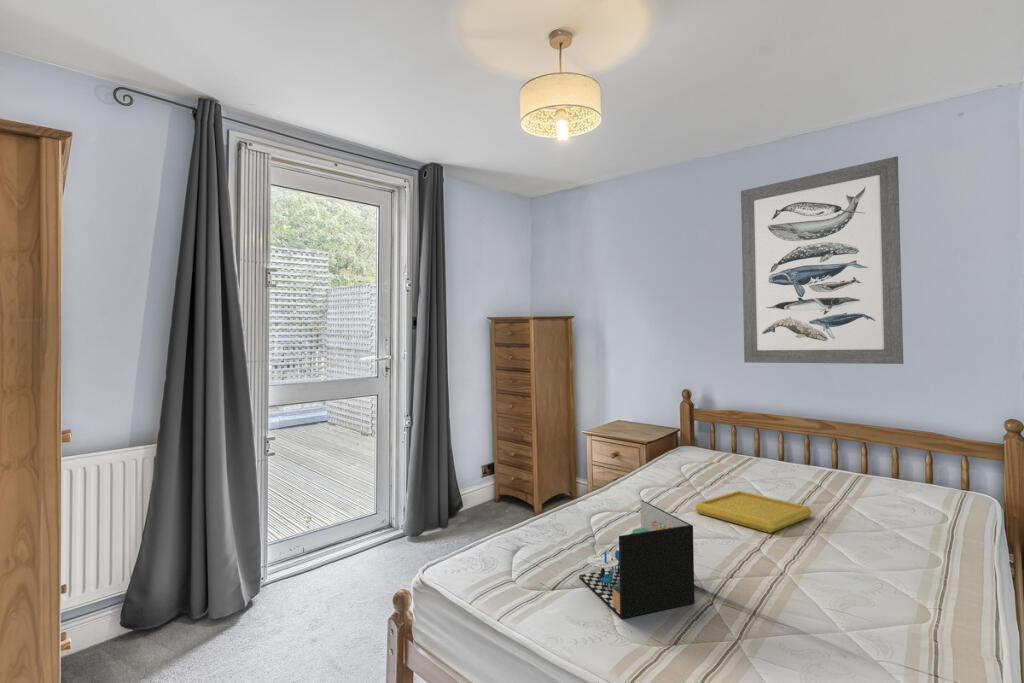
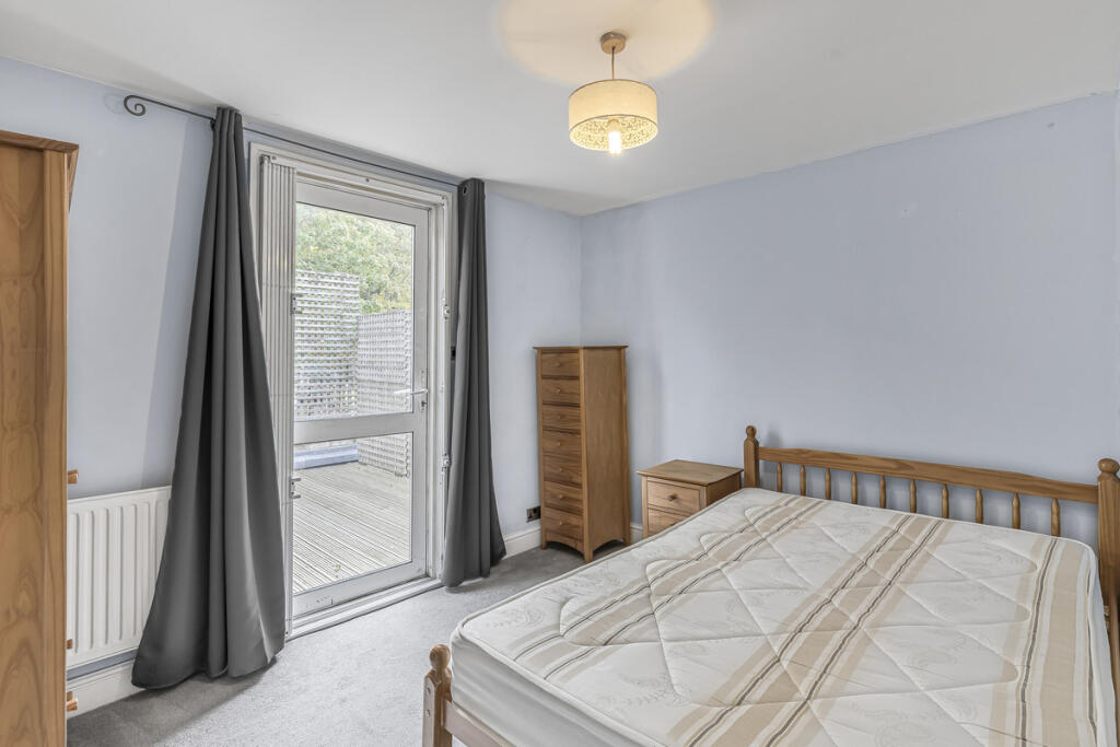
- serving tray (752, 509)
- book (632, 552)
- wall art (814, 269)
